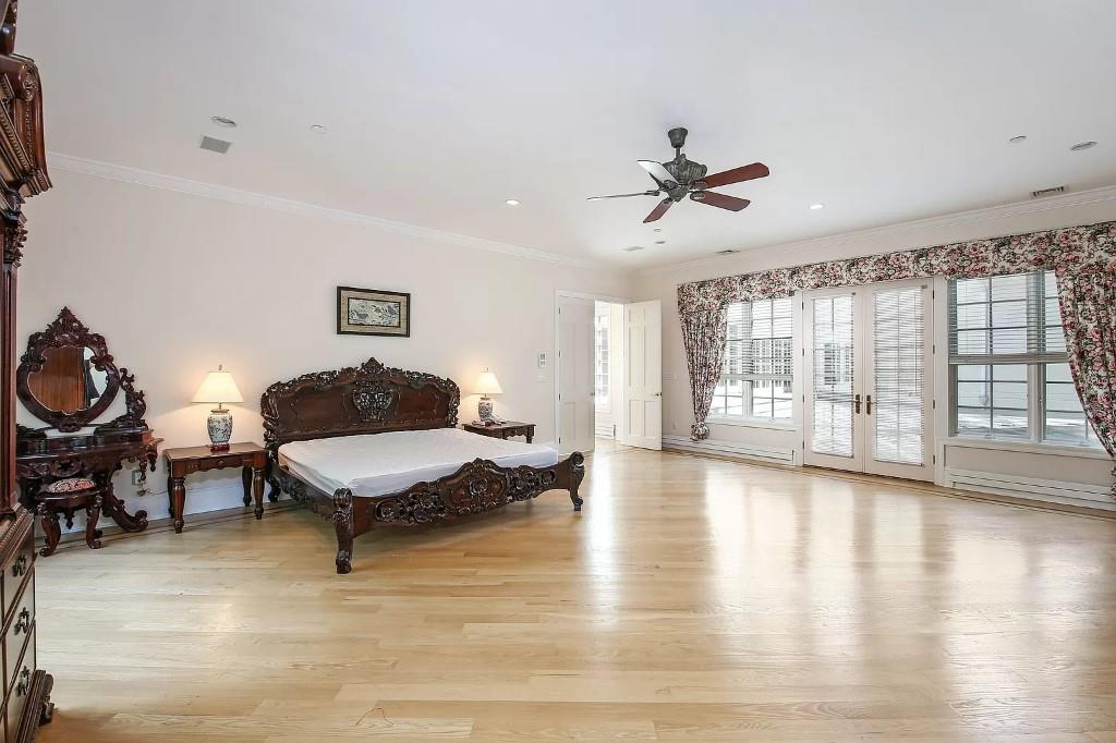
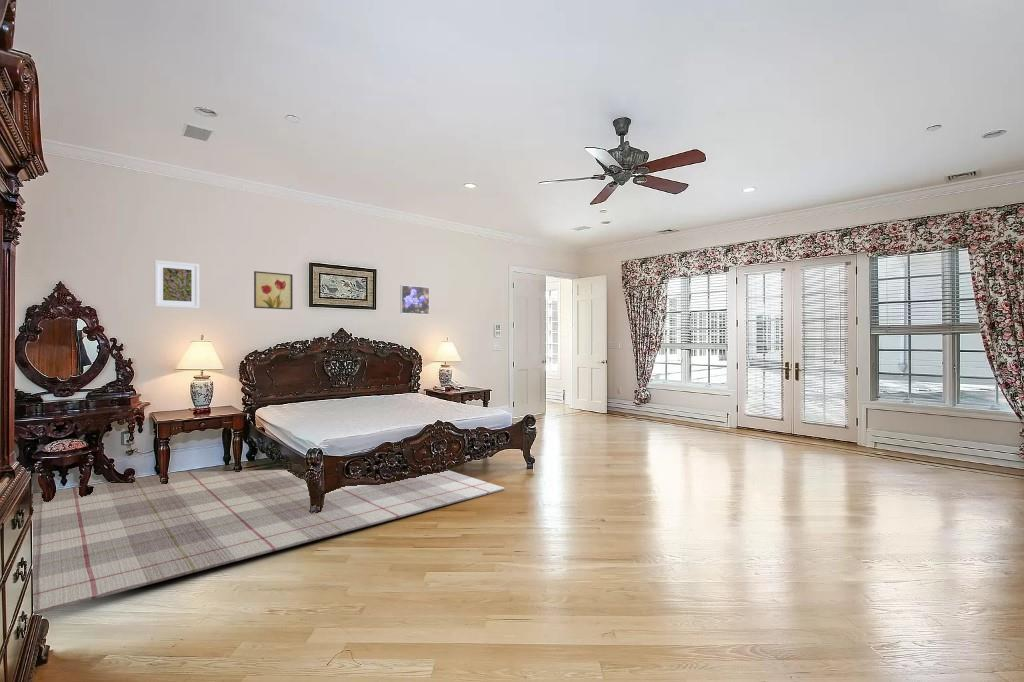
+ wall art (273, 290)
+ rug (252, 495)
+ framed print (177, 284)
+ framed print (415, 300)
